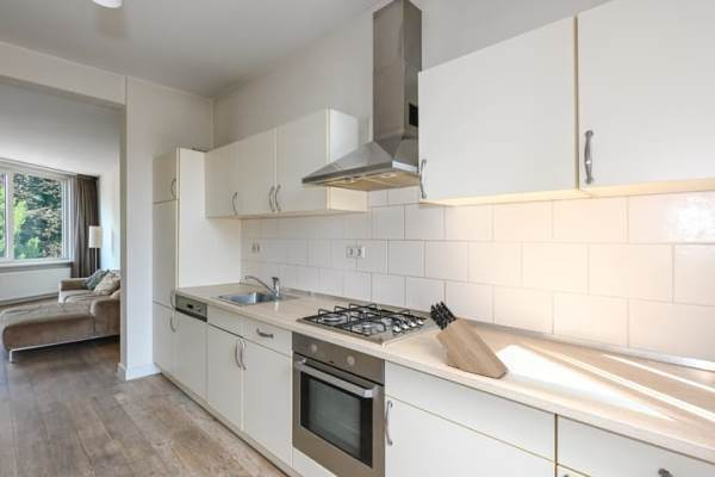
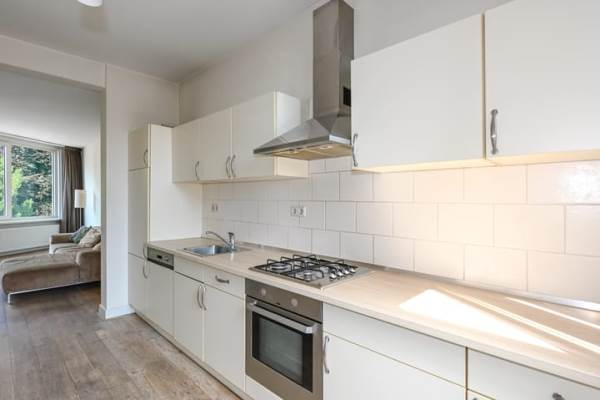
- knife block (465, 335)
